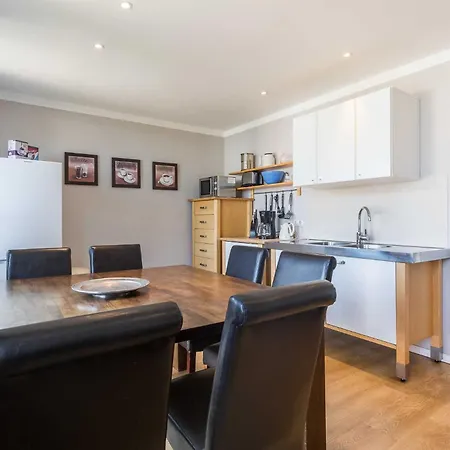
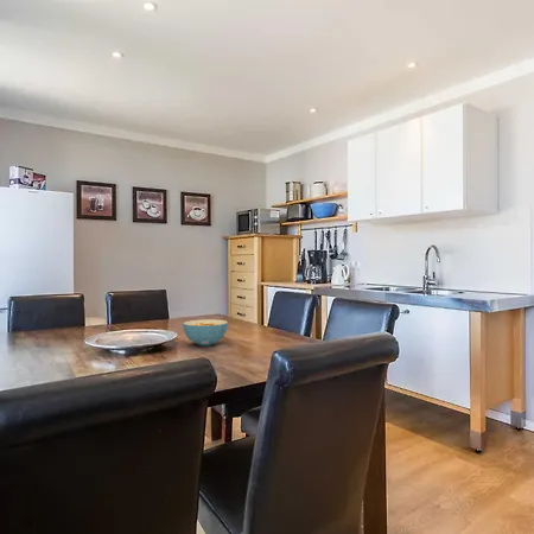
+ cereal bowl (205, 333)
